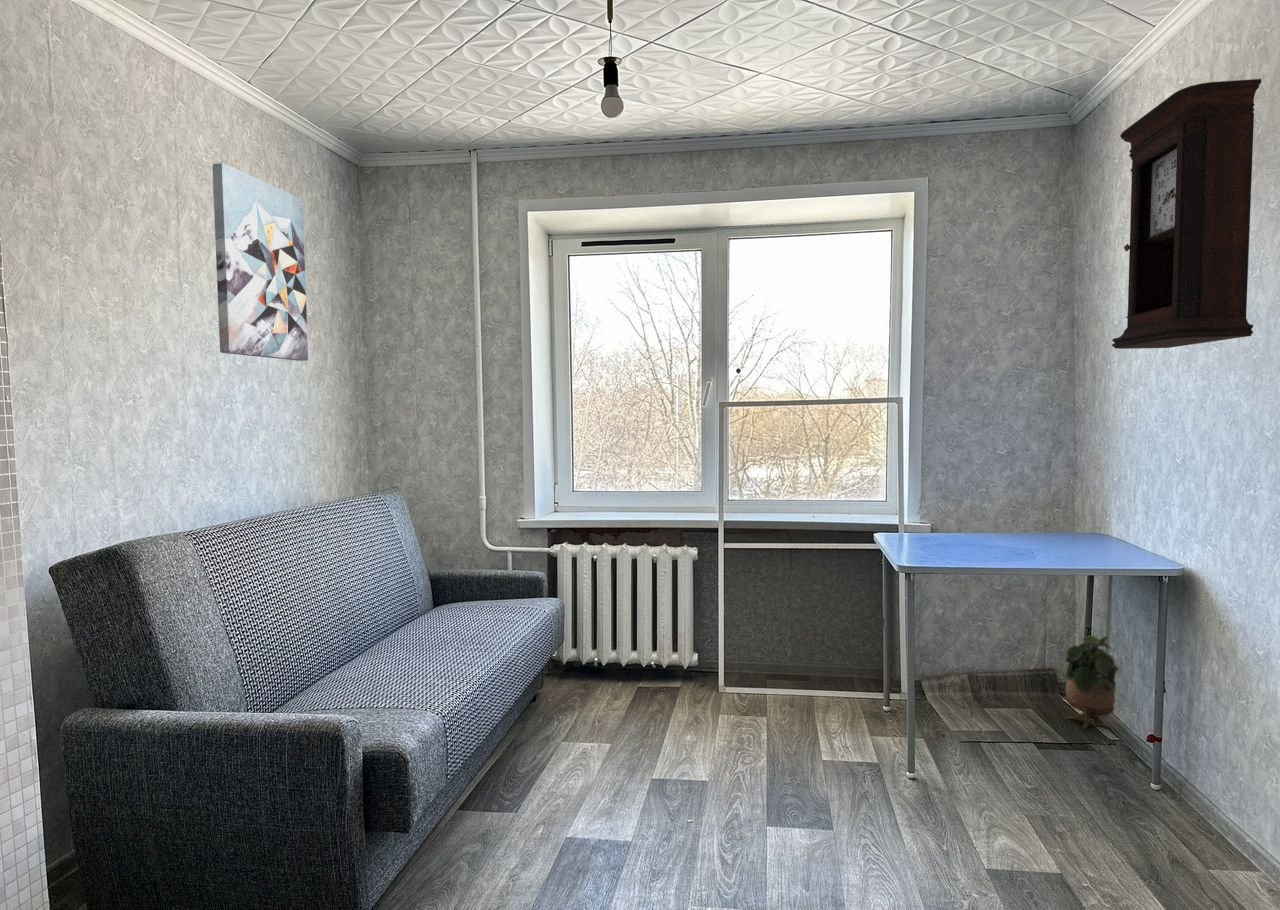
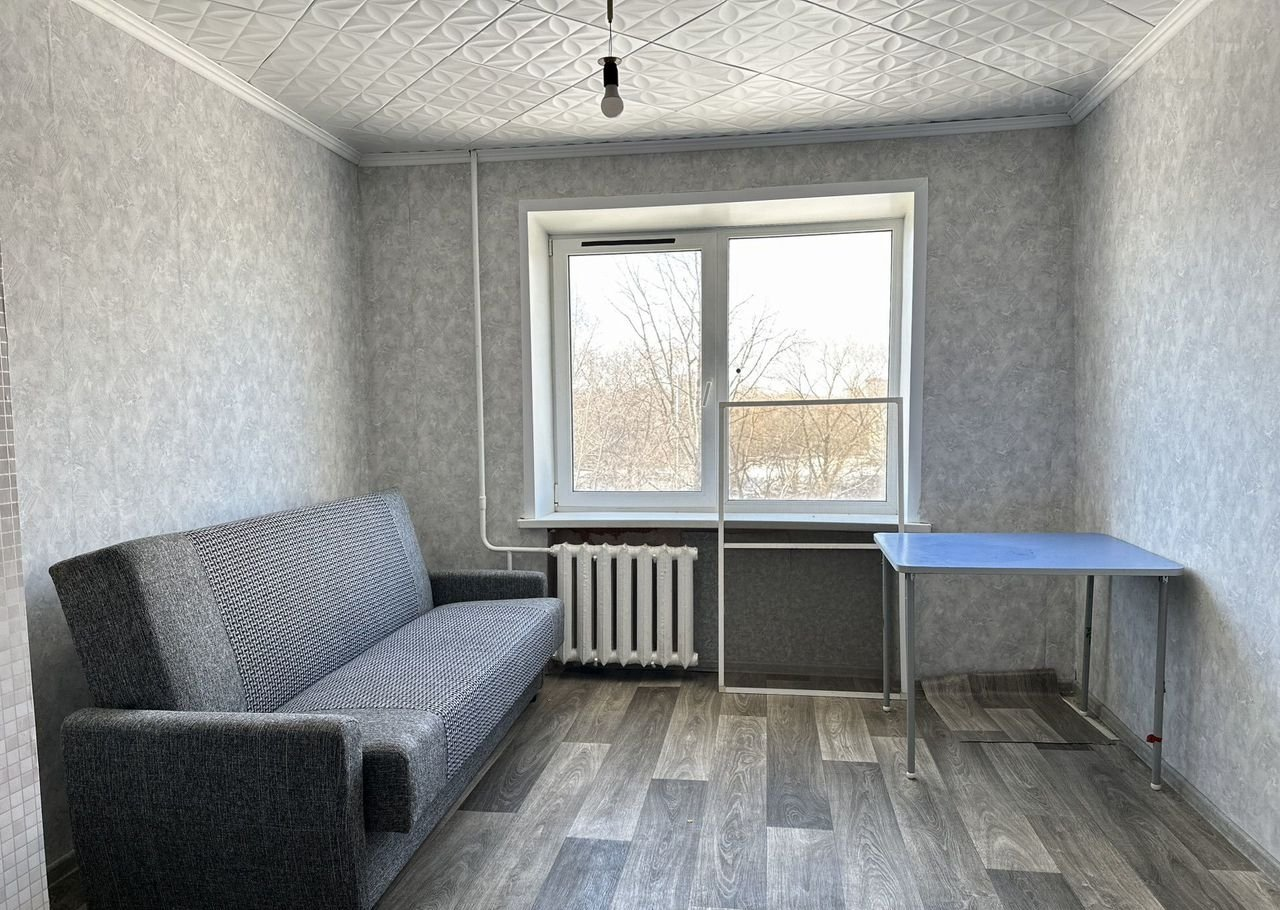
- pendulum clock (1175, 228)
- potted plant (1091, 679)
- wall art (264, 270)
